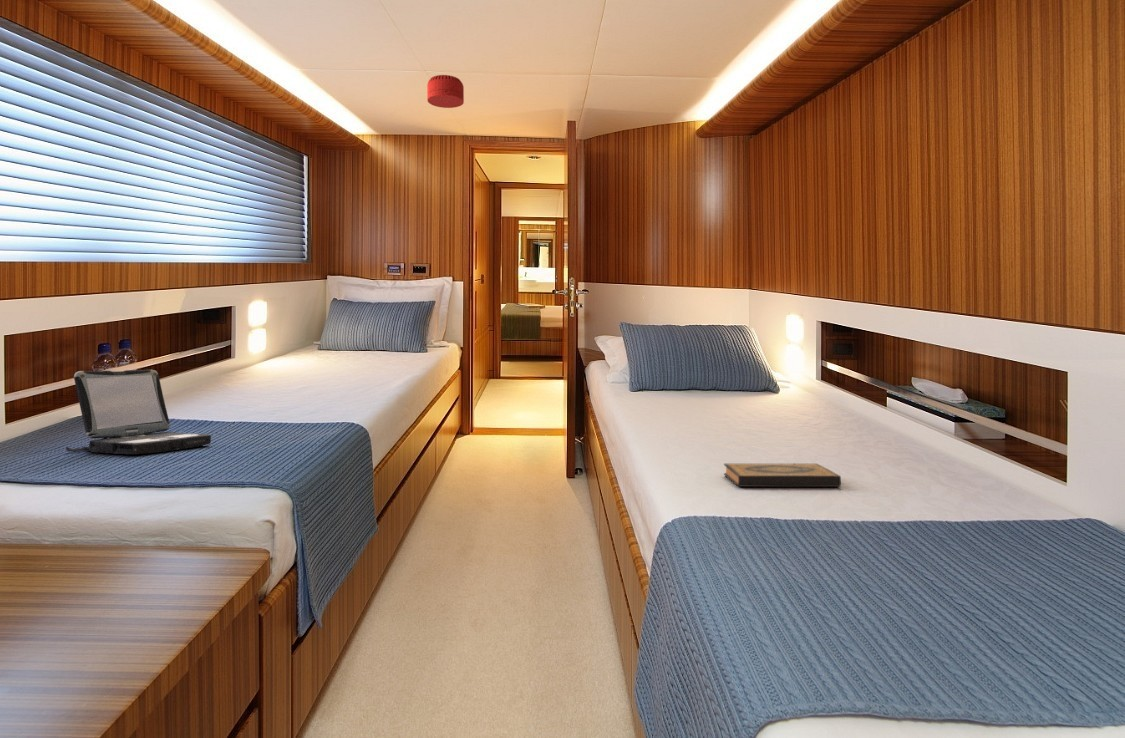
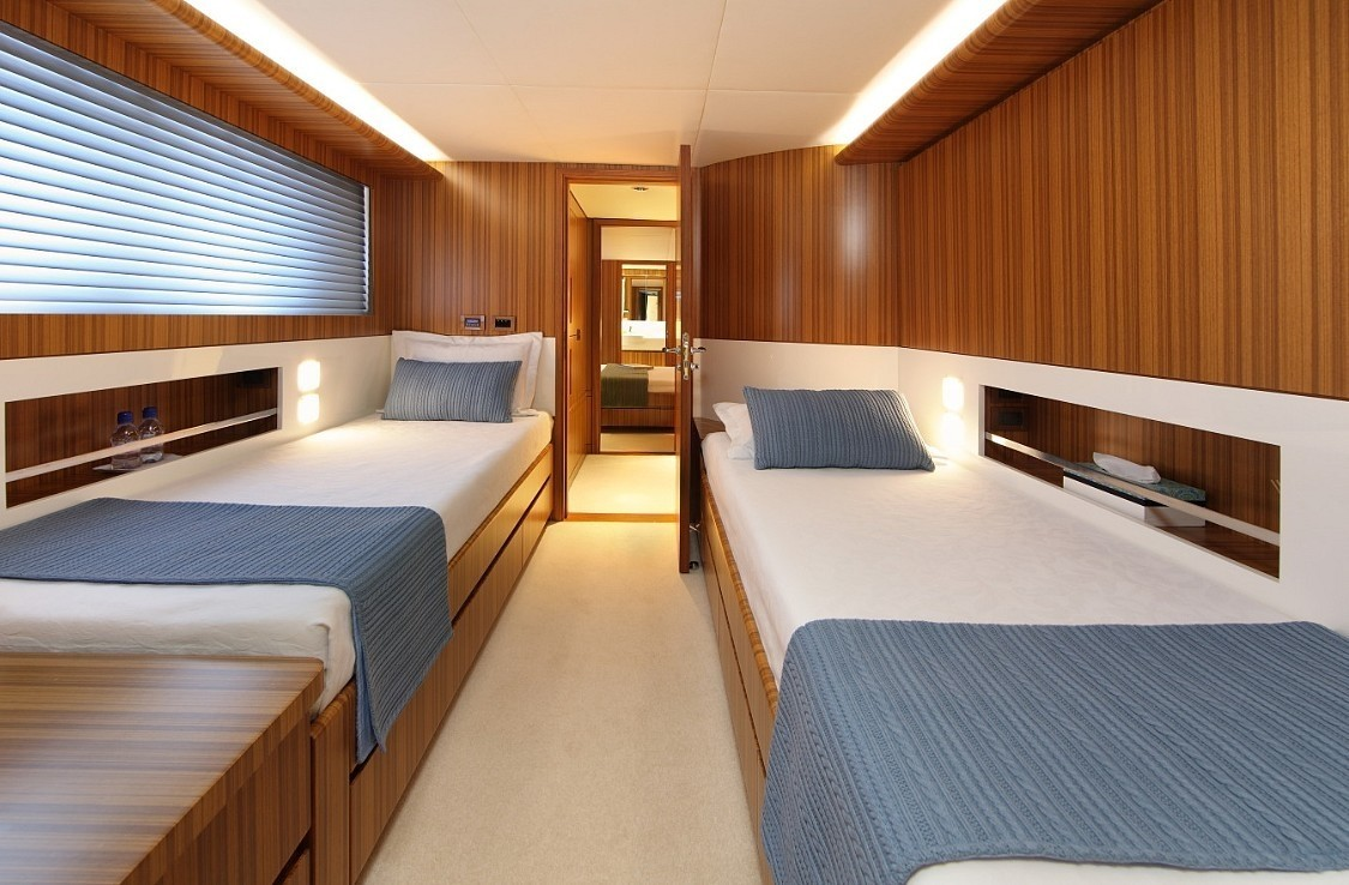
- smoke detector (445, 90)
- laptop (141, 409)
- hardback book (779, 474)
